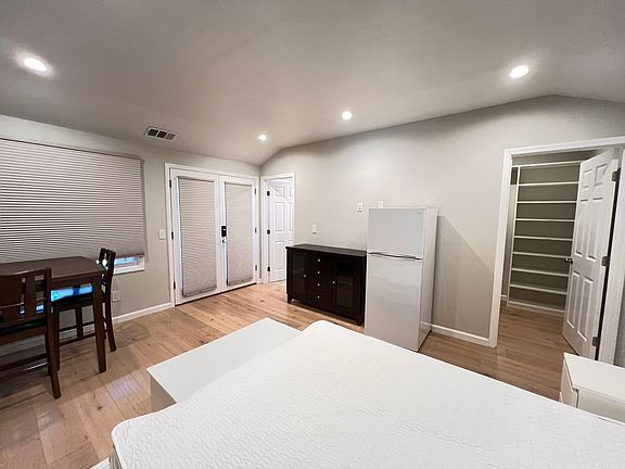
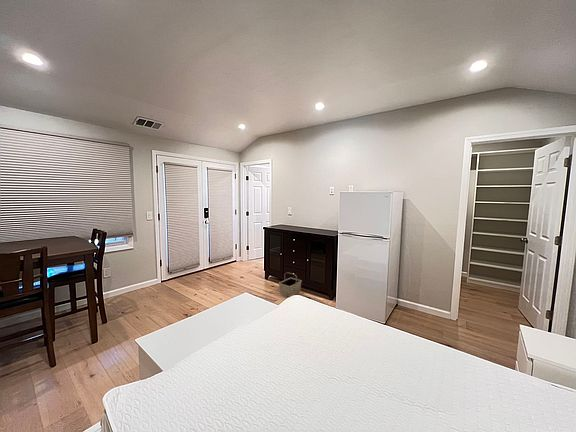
+ basket (290, 283)
